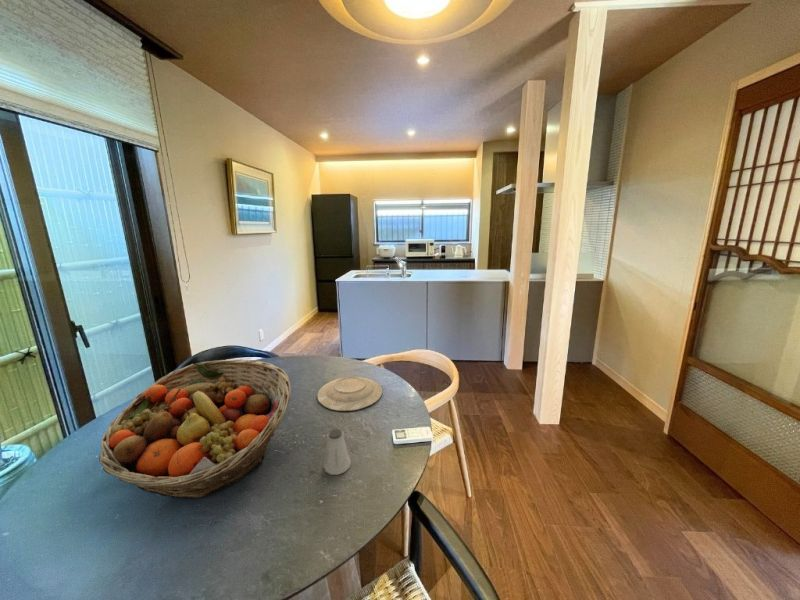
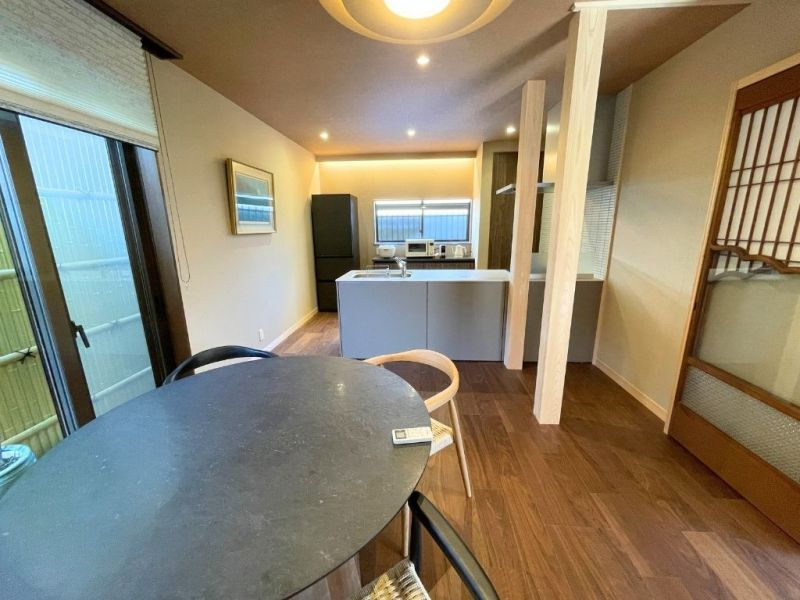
- saltshaker (336, 448)
- fruit basket (205, 420)
- plate (350, 388)
